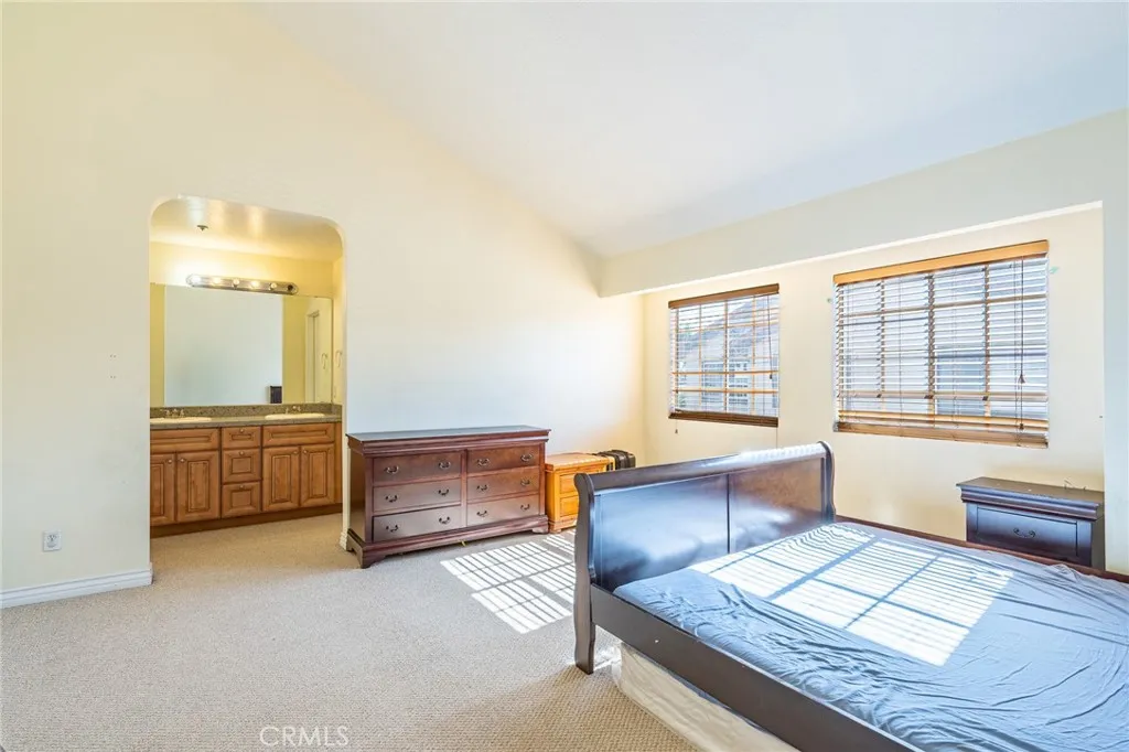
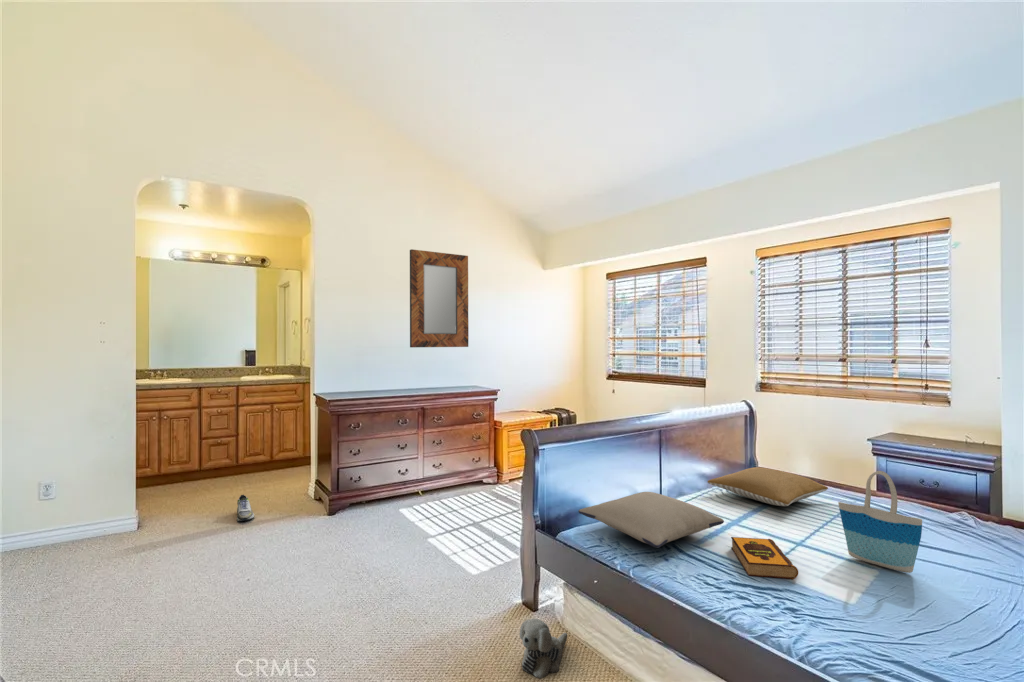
+ pillow (649, 517)
+ tote bag (878, 517)
+ pillow (766, 486)
+ hardback book (762, 556)
+ shoe (244, 507)
+ home mirror (440, 300)
+ plush toy (549, 637)
